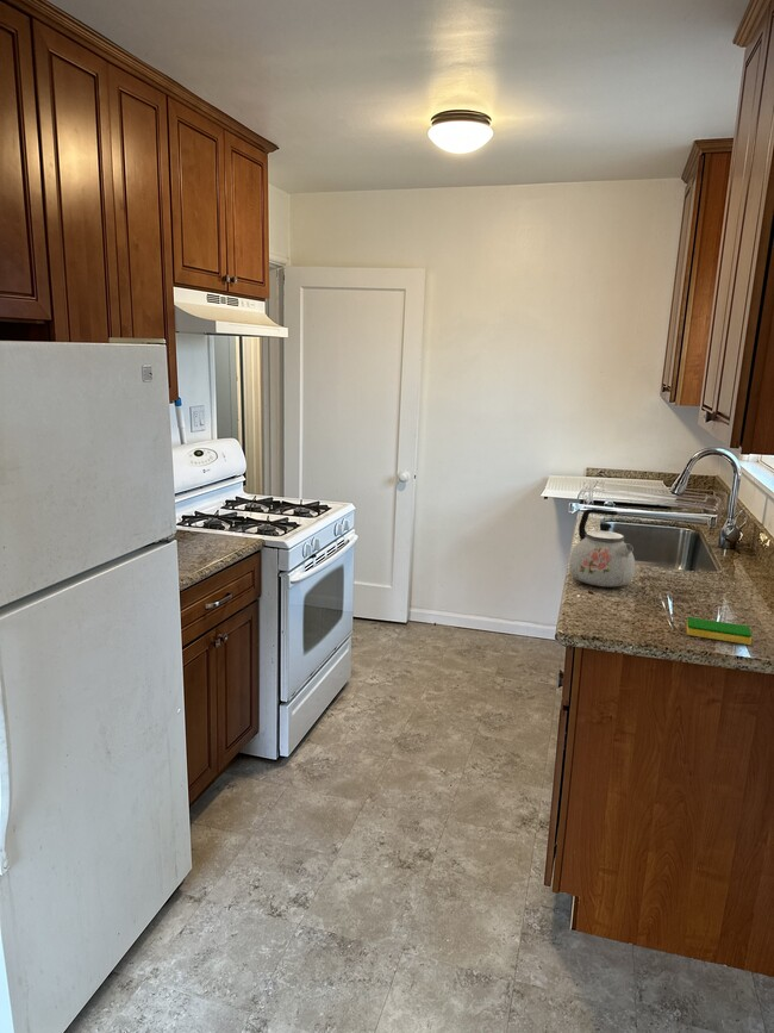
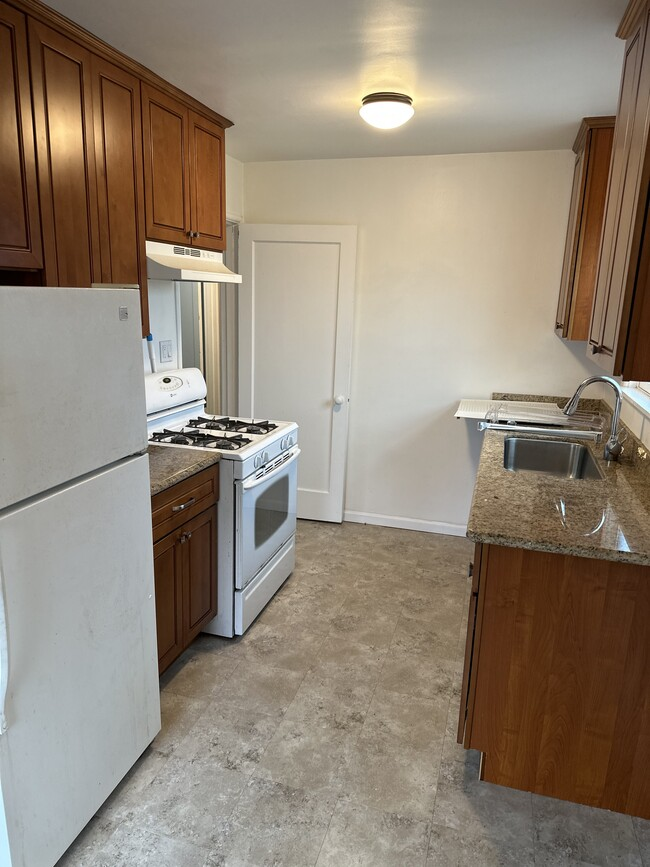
- dish sponge (718, 630)
- kettle (604, 546)
